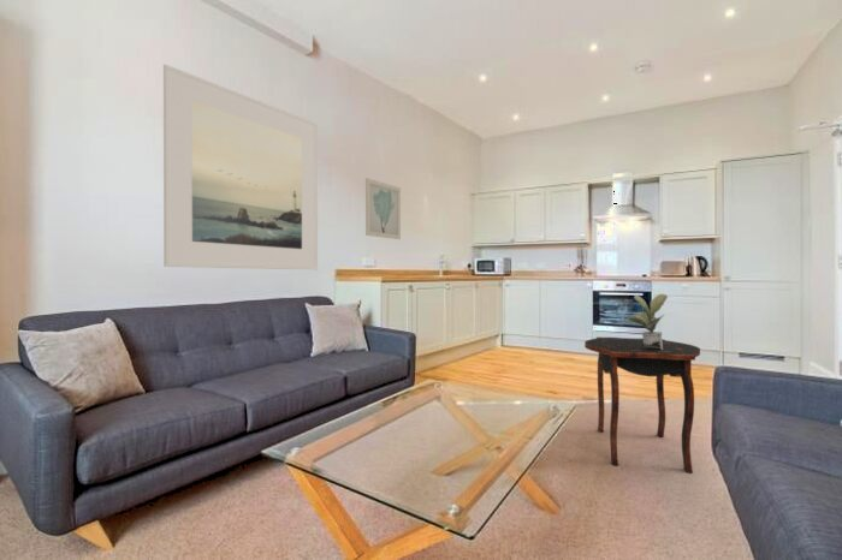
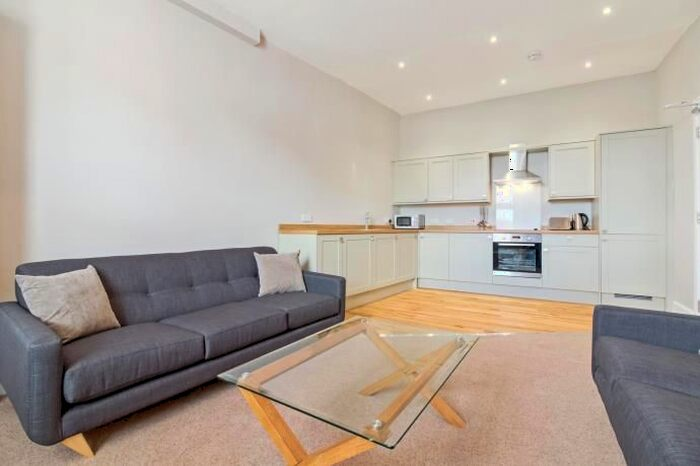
- potted plant (646, 321)
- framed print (253, 183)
- wall art (384, 210)
- side table (657, 395)
